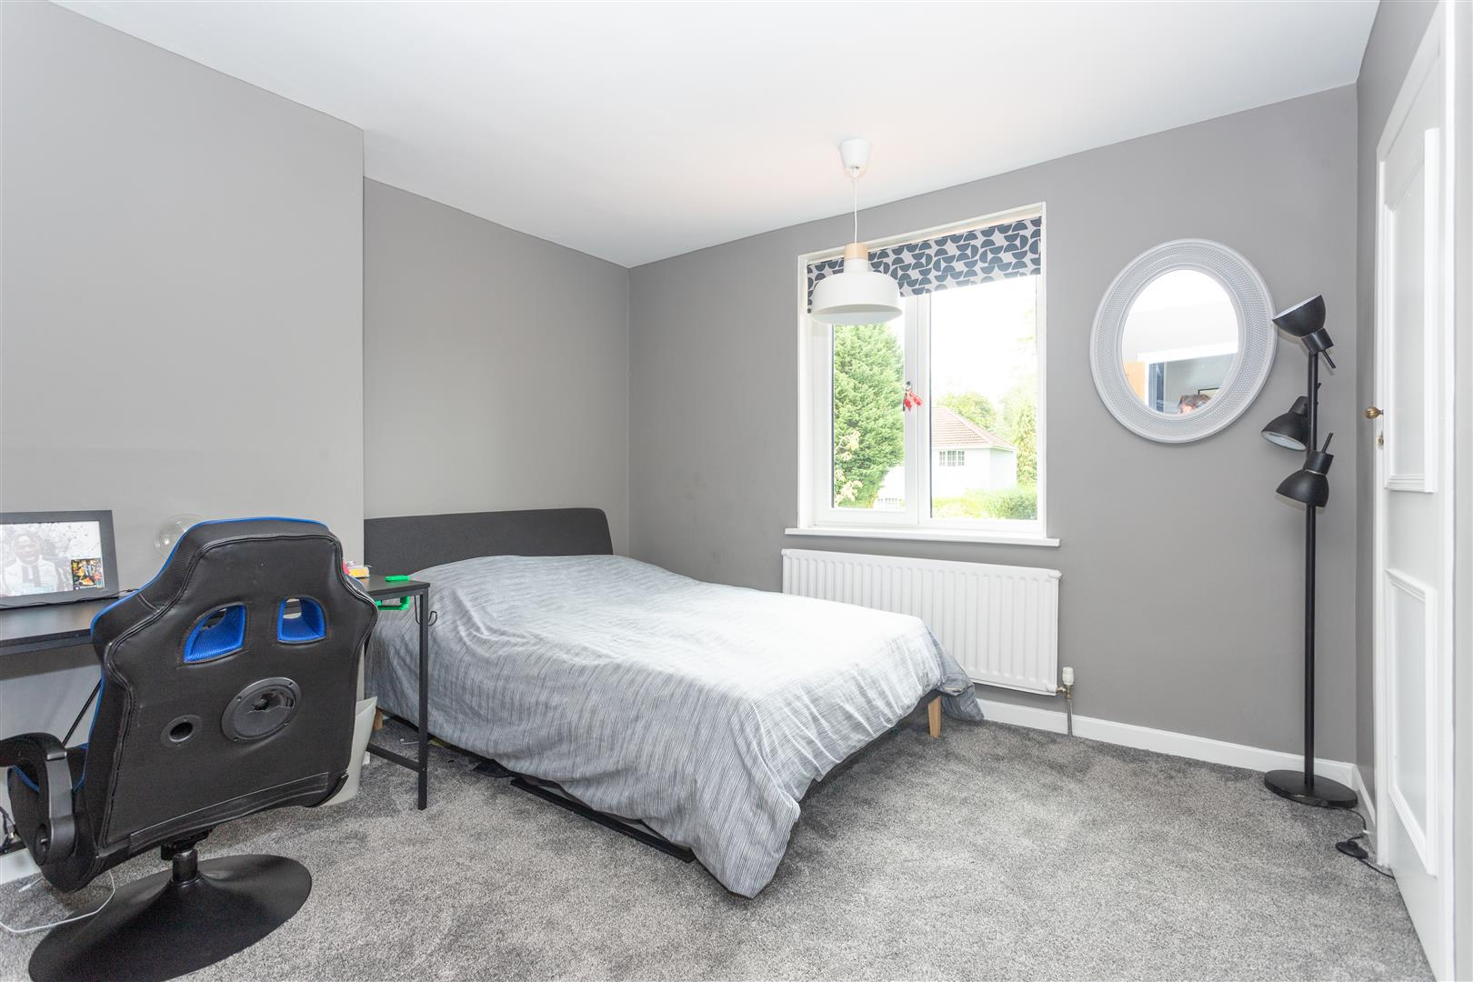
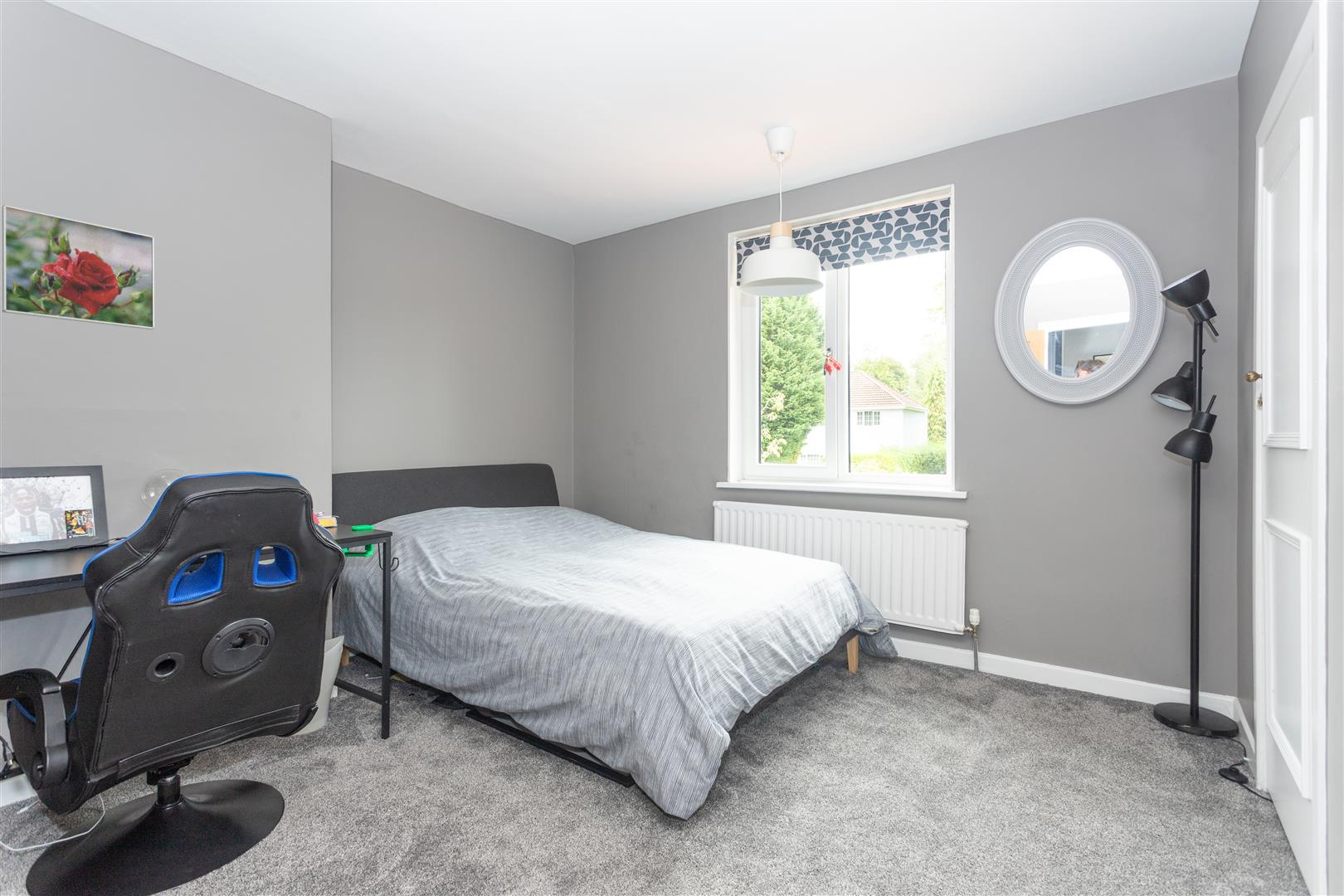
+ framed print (83, 271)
